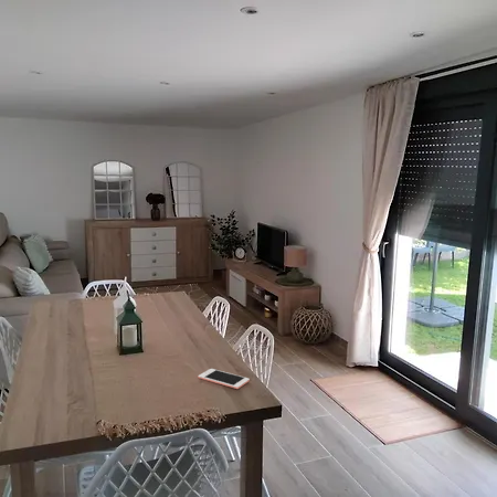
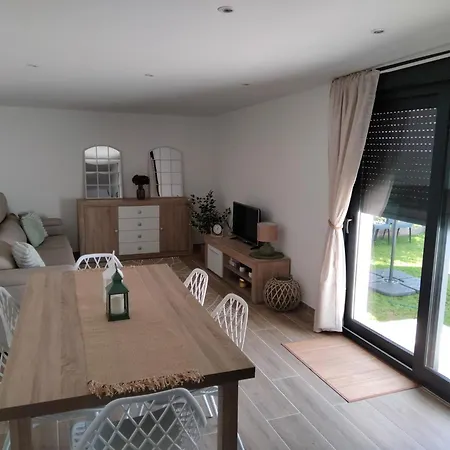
- cell phone (223, 378)
